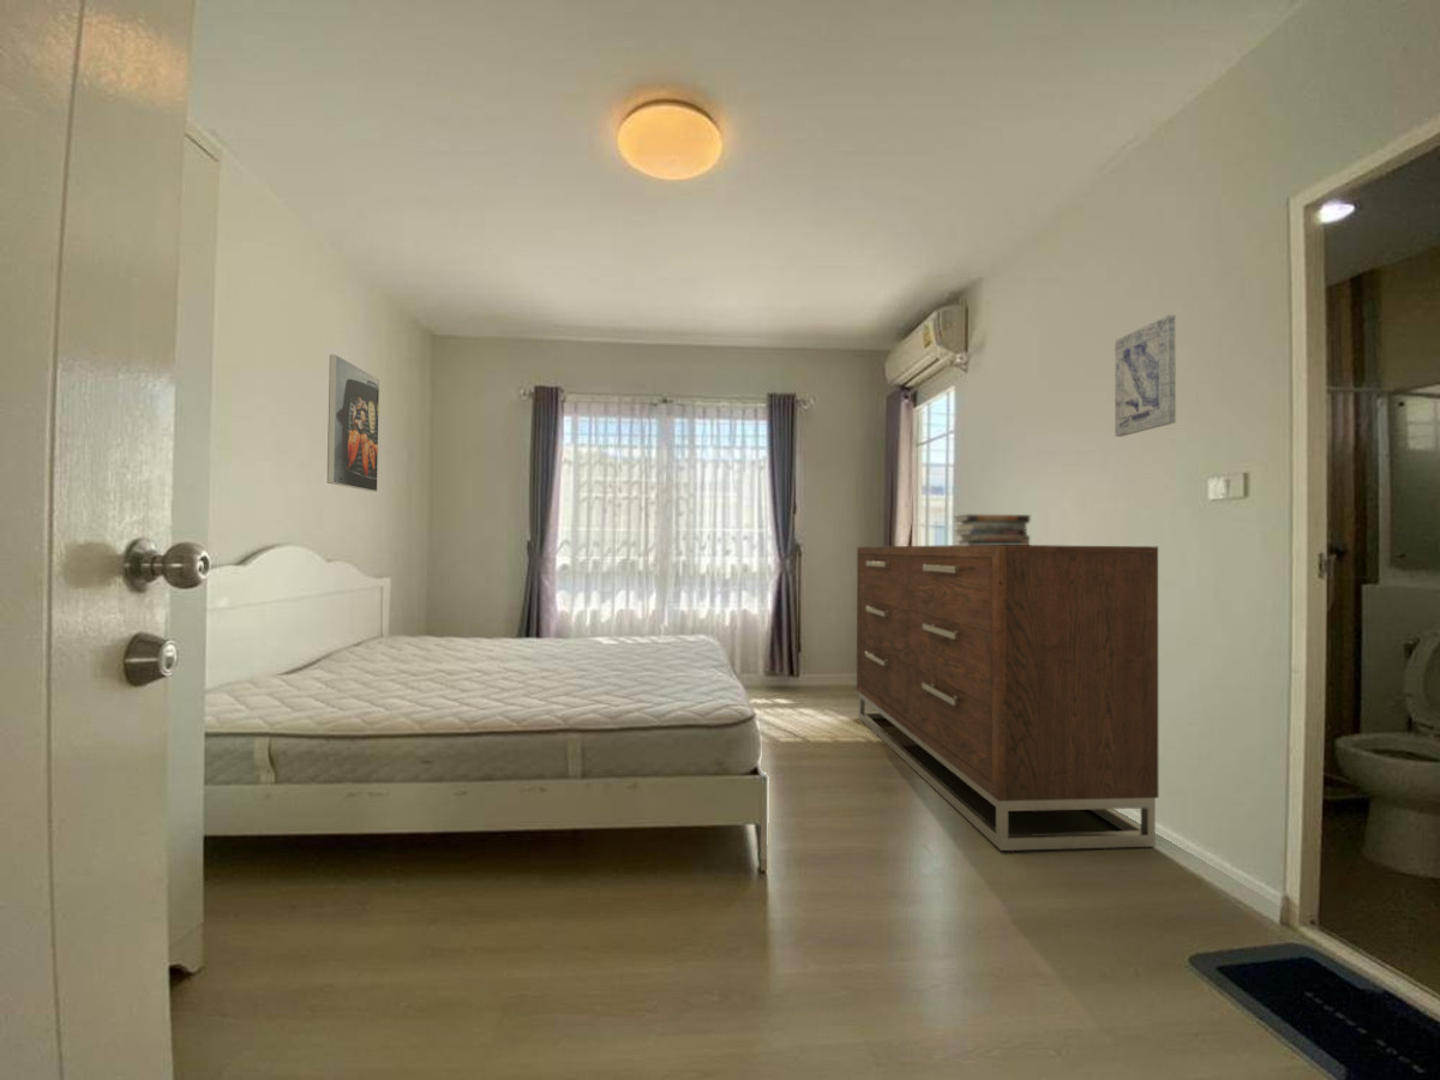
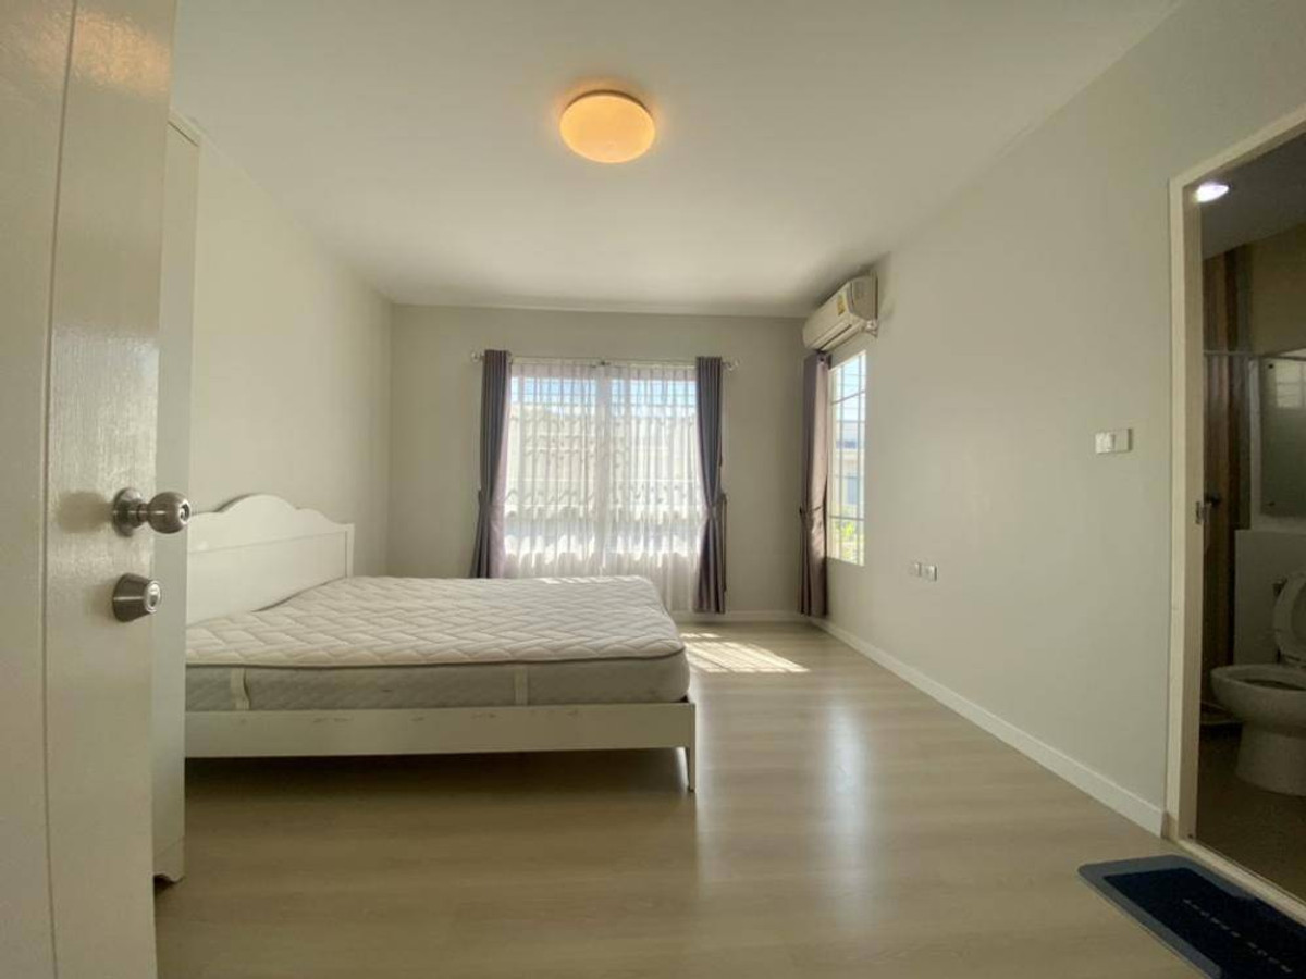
- dresser (964, 655)
- wall art (1142, 379)
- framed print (354, 427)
- book stack (990, 530)
